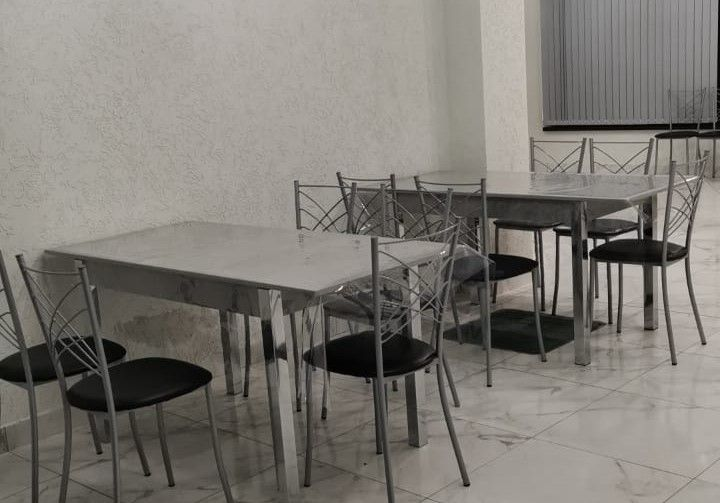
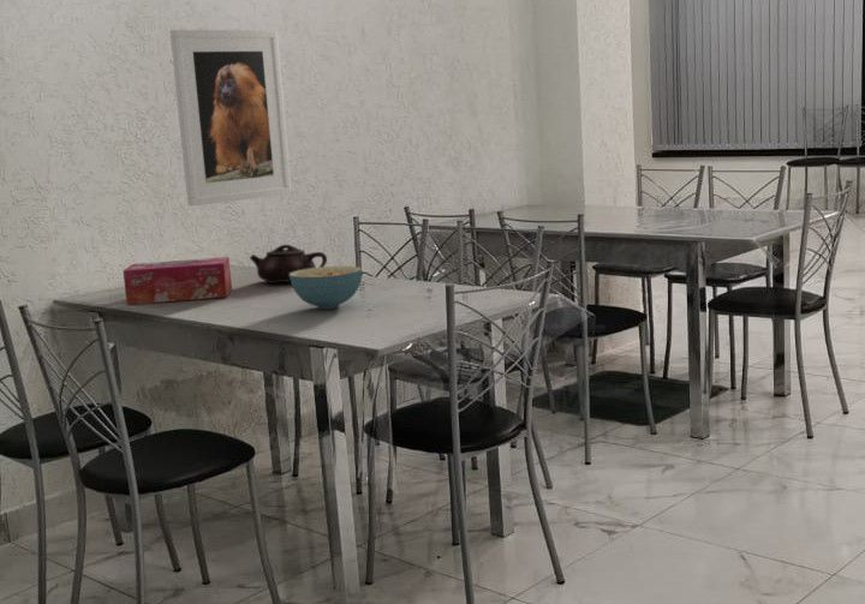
+ tissue box (179, 280)
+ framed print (233, 115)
+ cereal bowl (327, 288)
+ teapot (287, 262)
